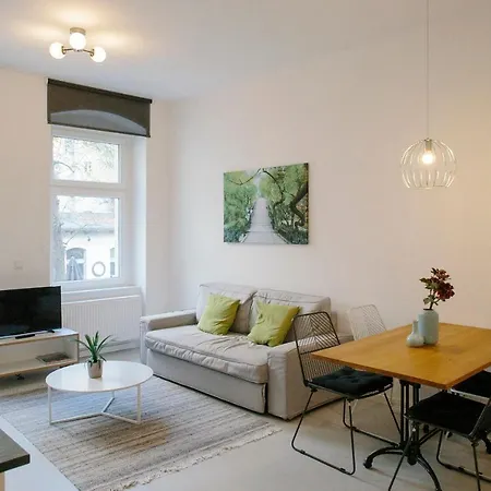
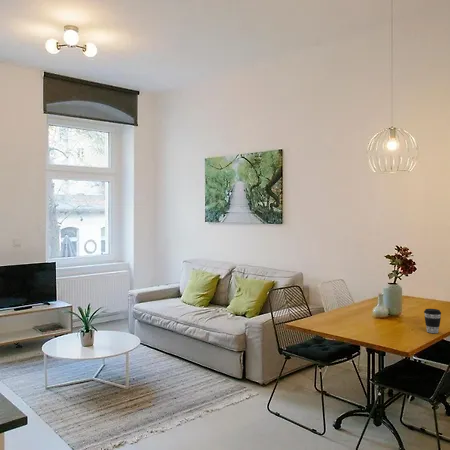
+ coffee cup (432, 320)
